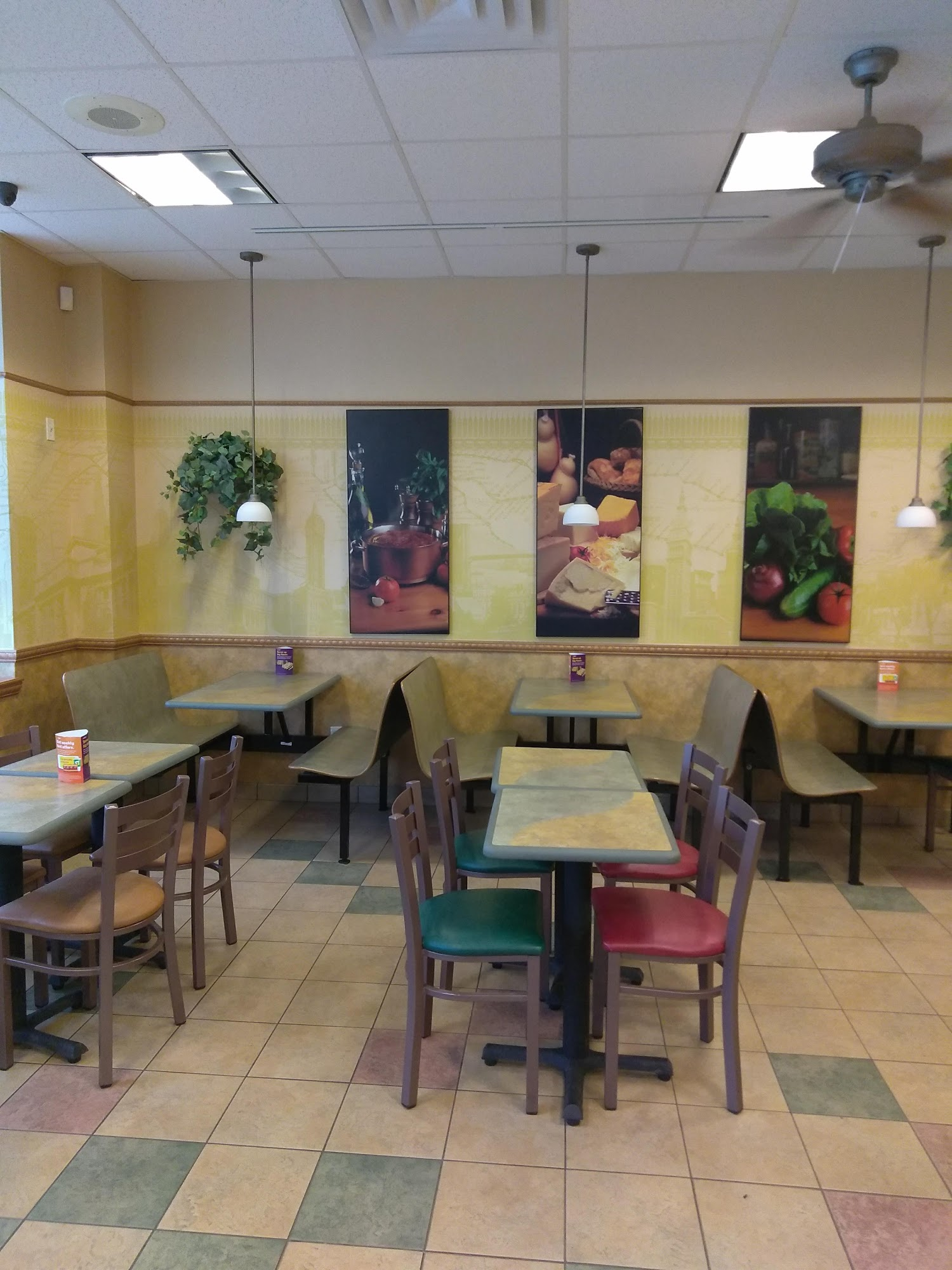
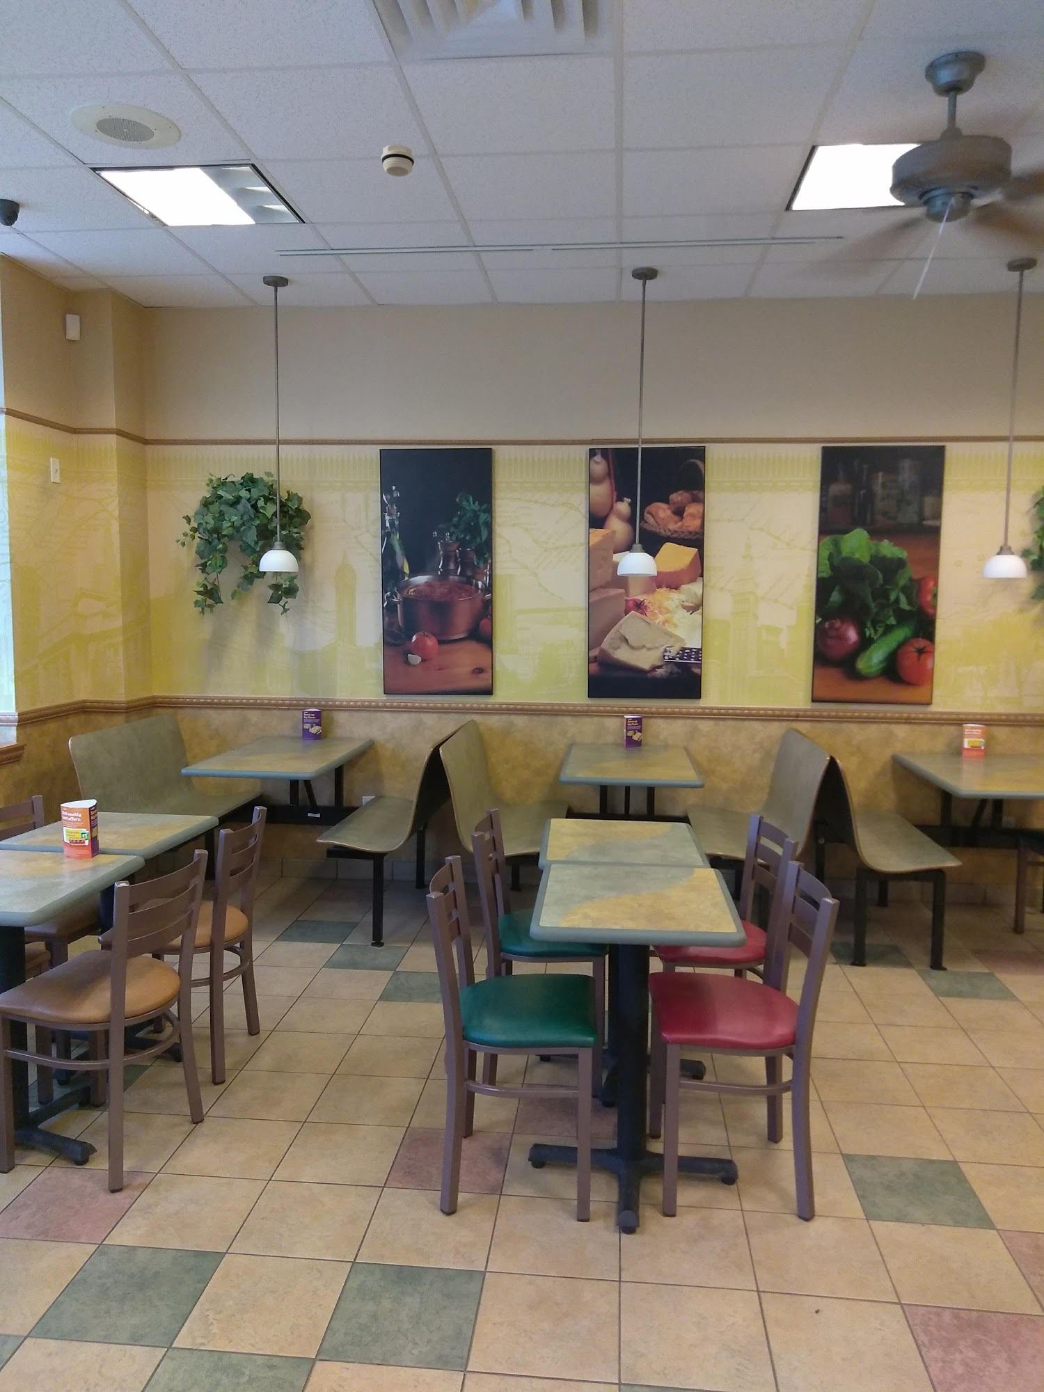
+ smoke detector (397, 161)
